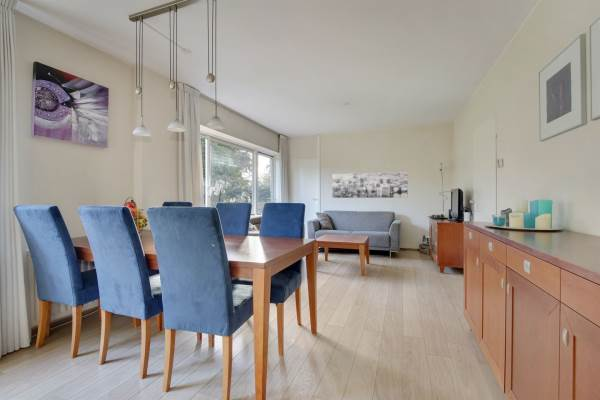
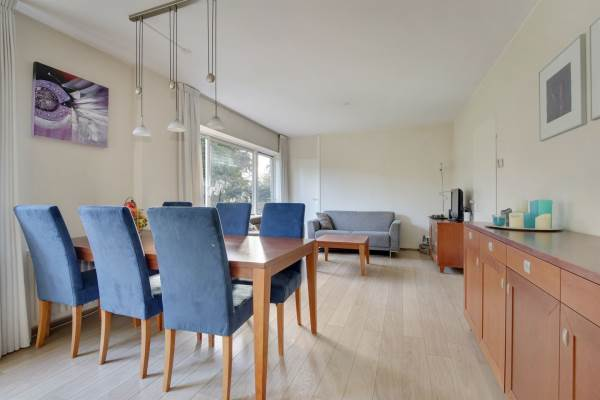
- wall art (368, 185)
